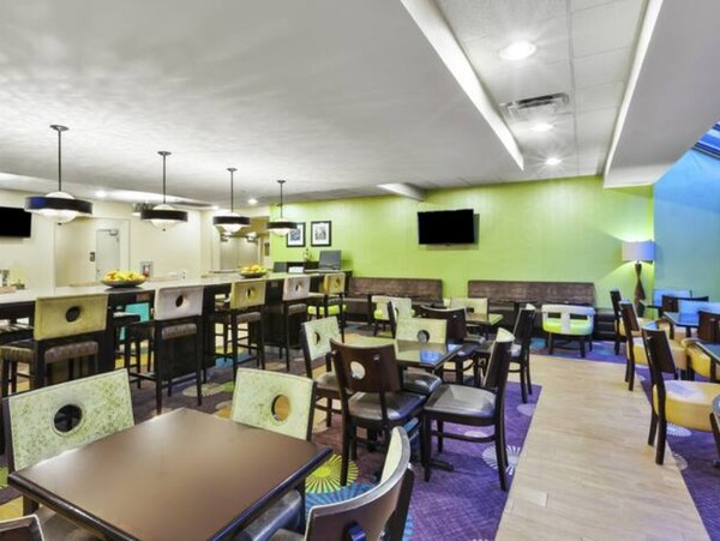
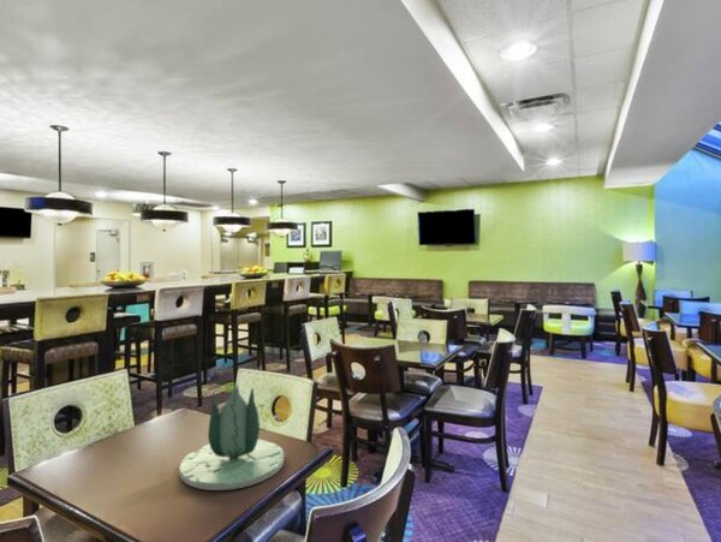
+ succulent plant (233, 423)
